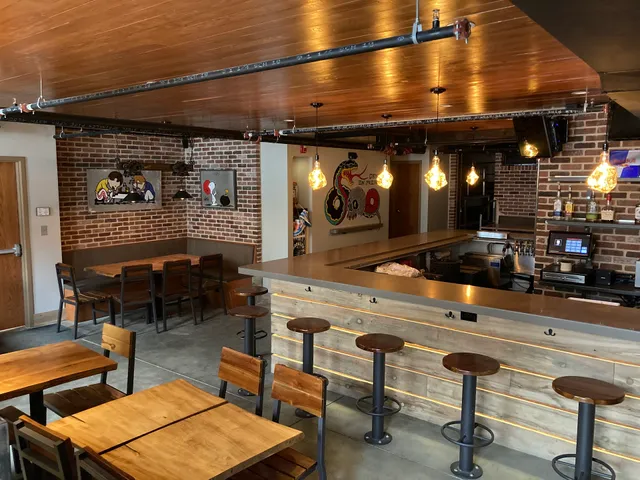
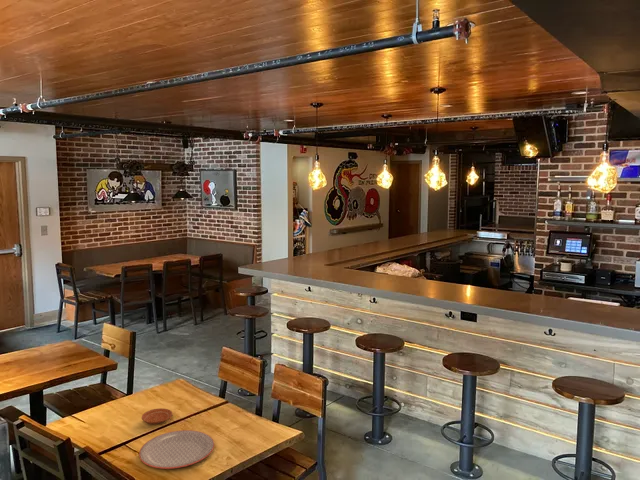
+ plate (177, 450)
+ plate (157, 418)
